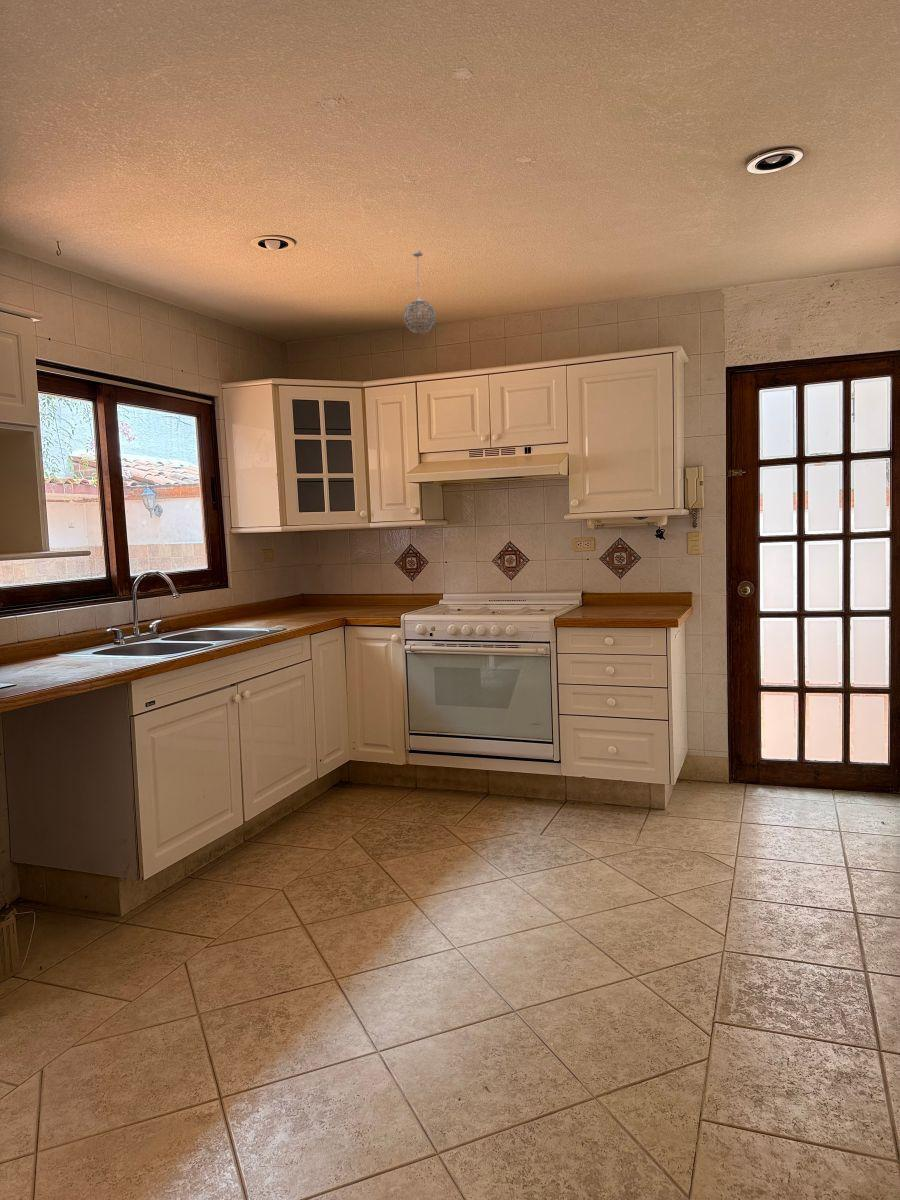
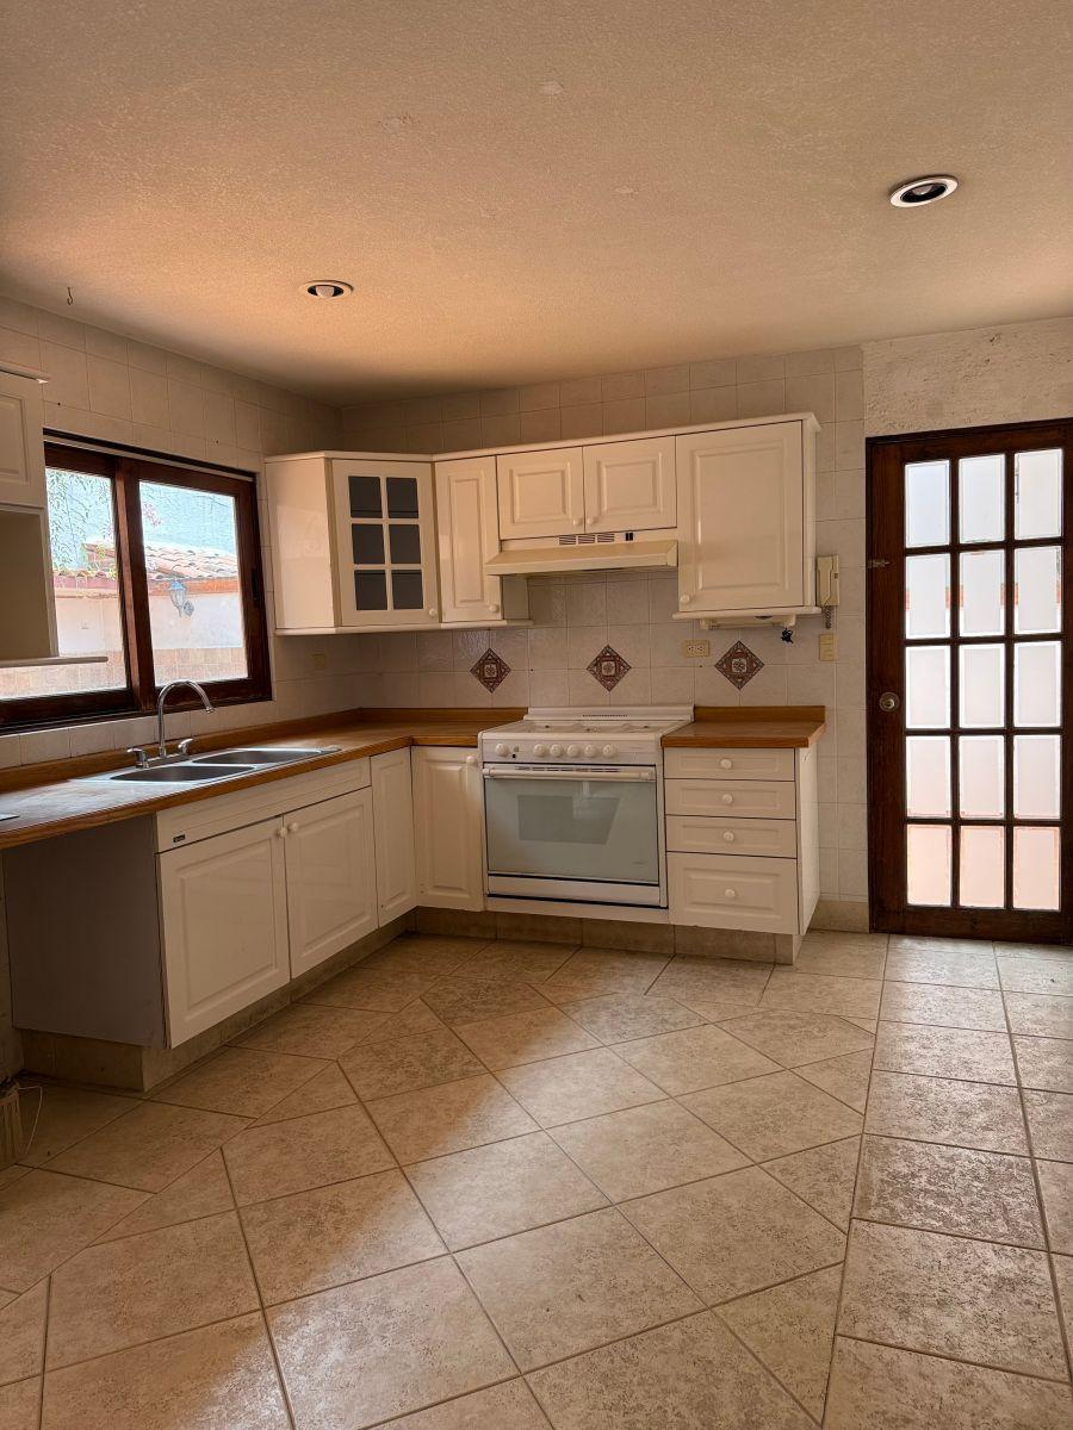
- pendant light (419, 292)
